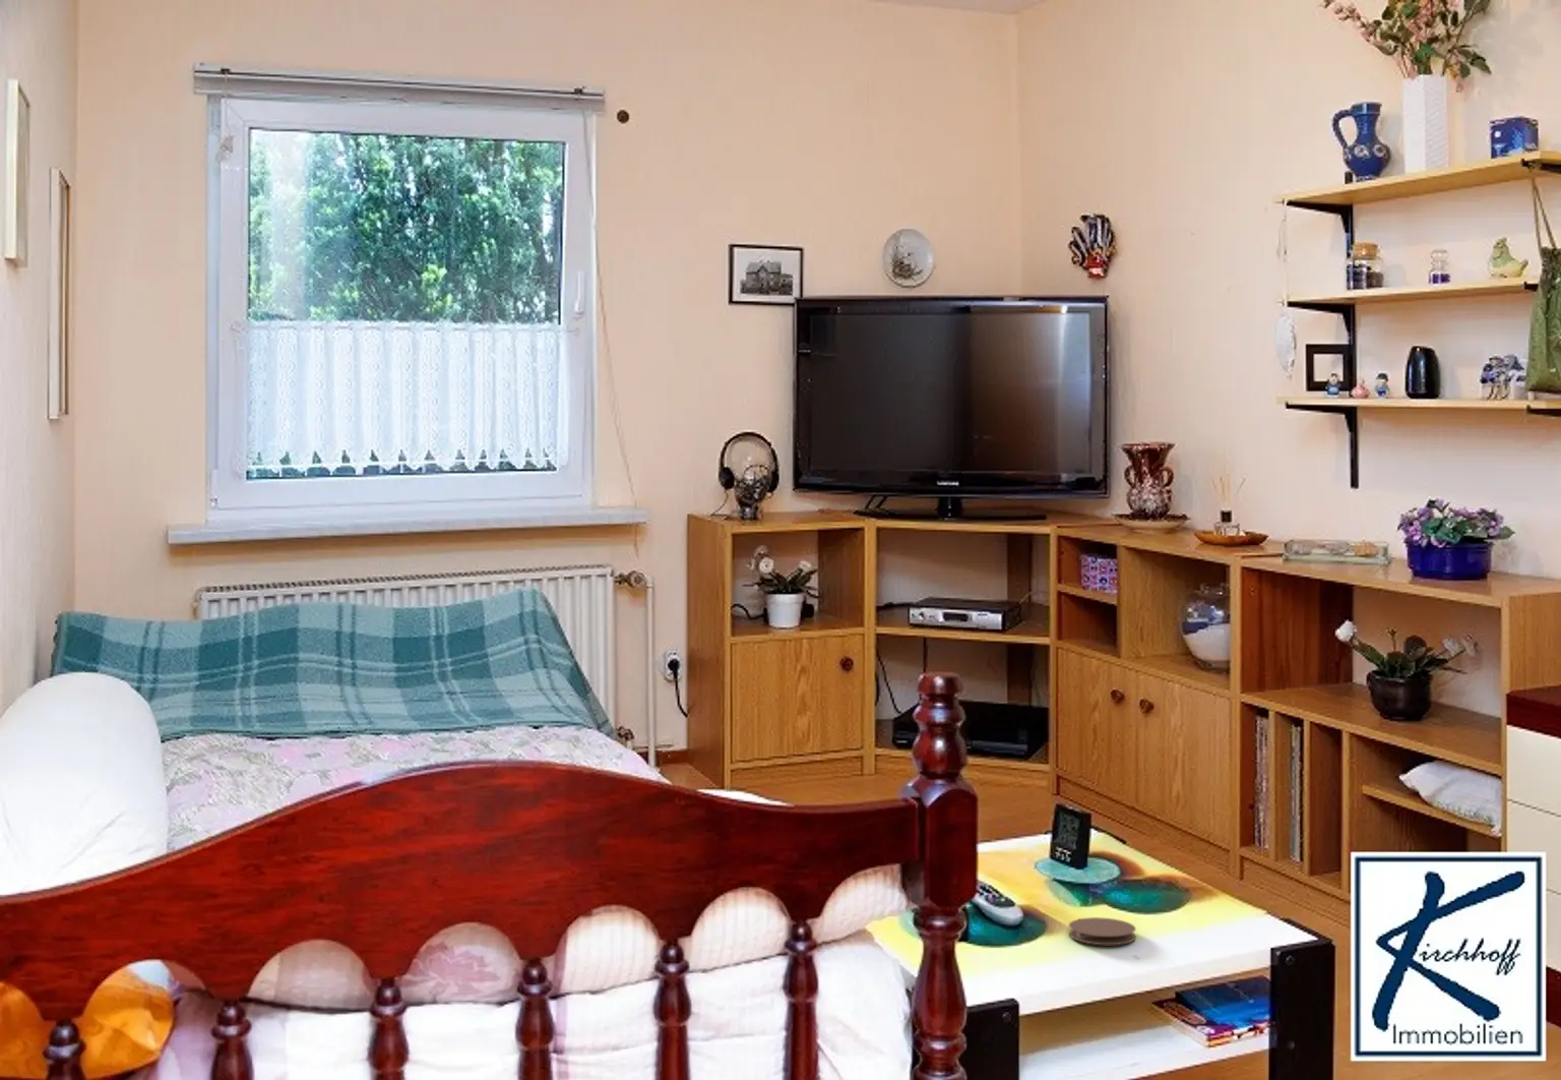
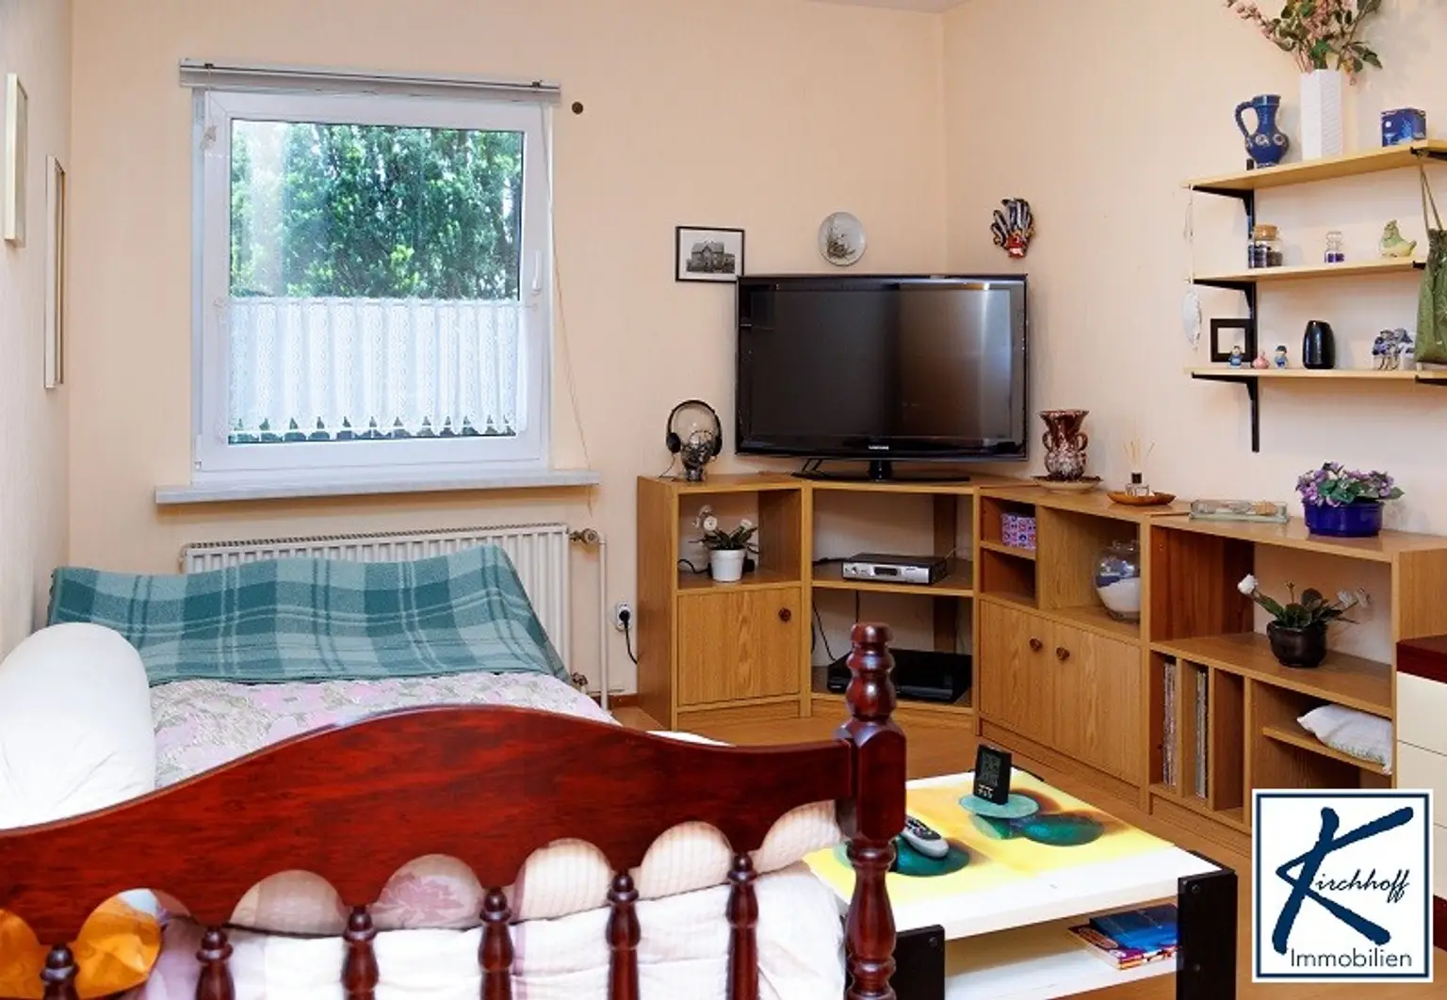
- coaster (1102, 930)
